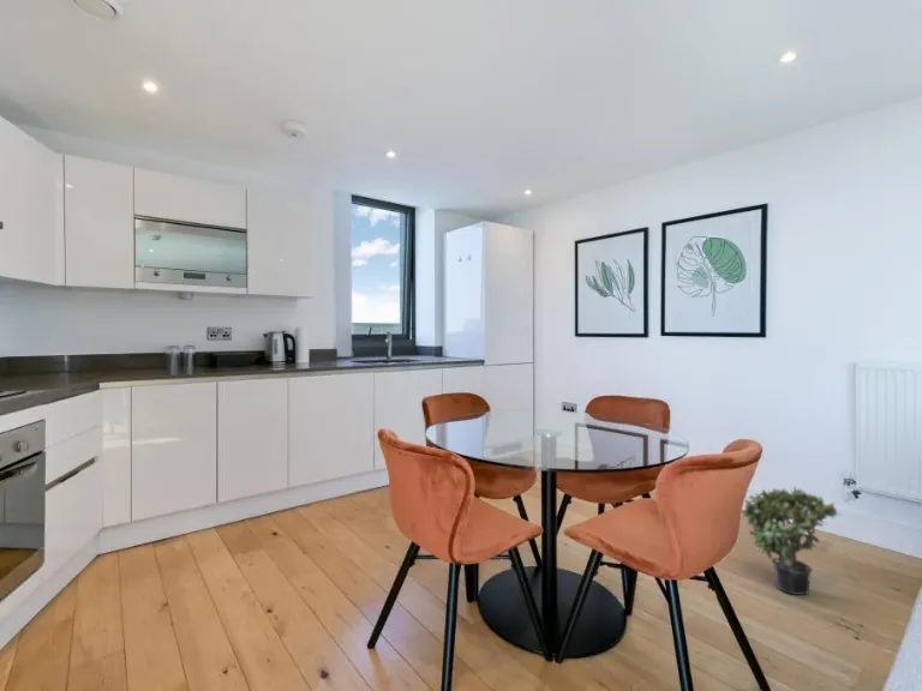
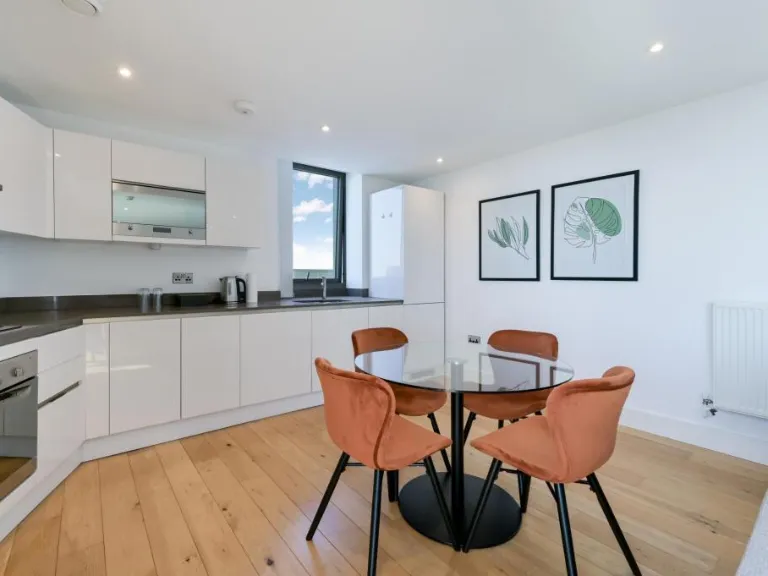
- potted plant (794, 536)
